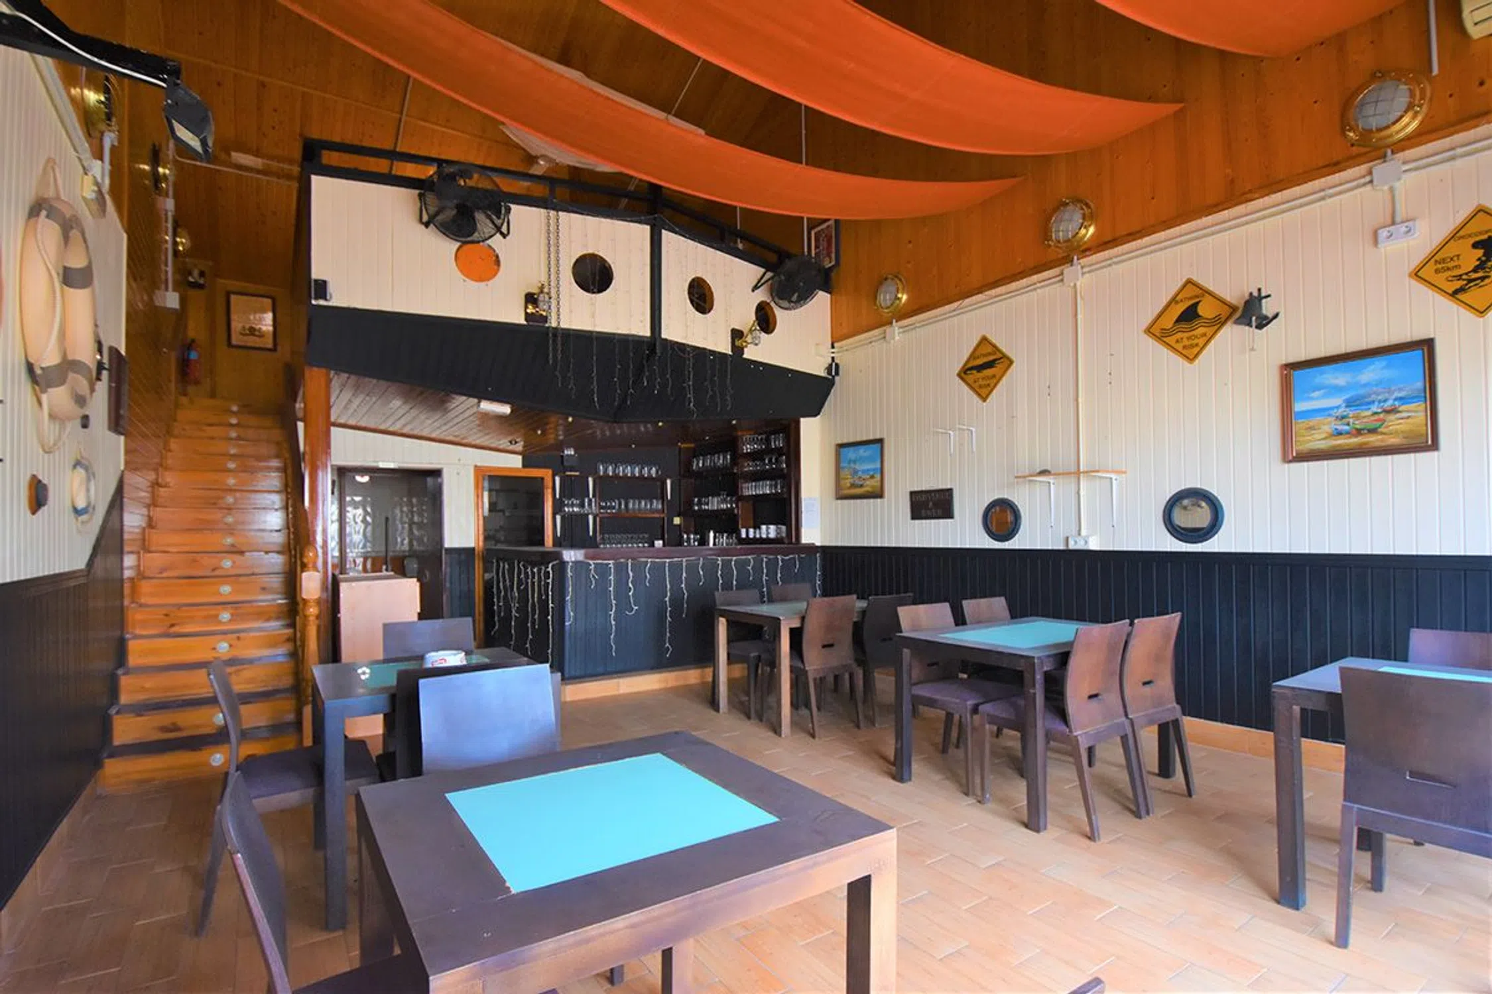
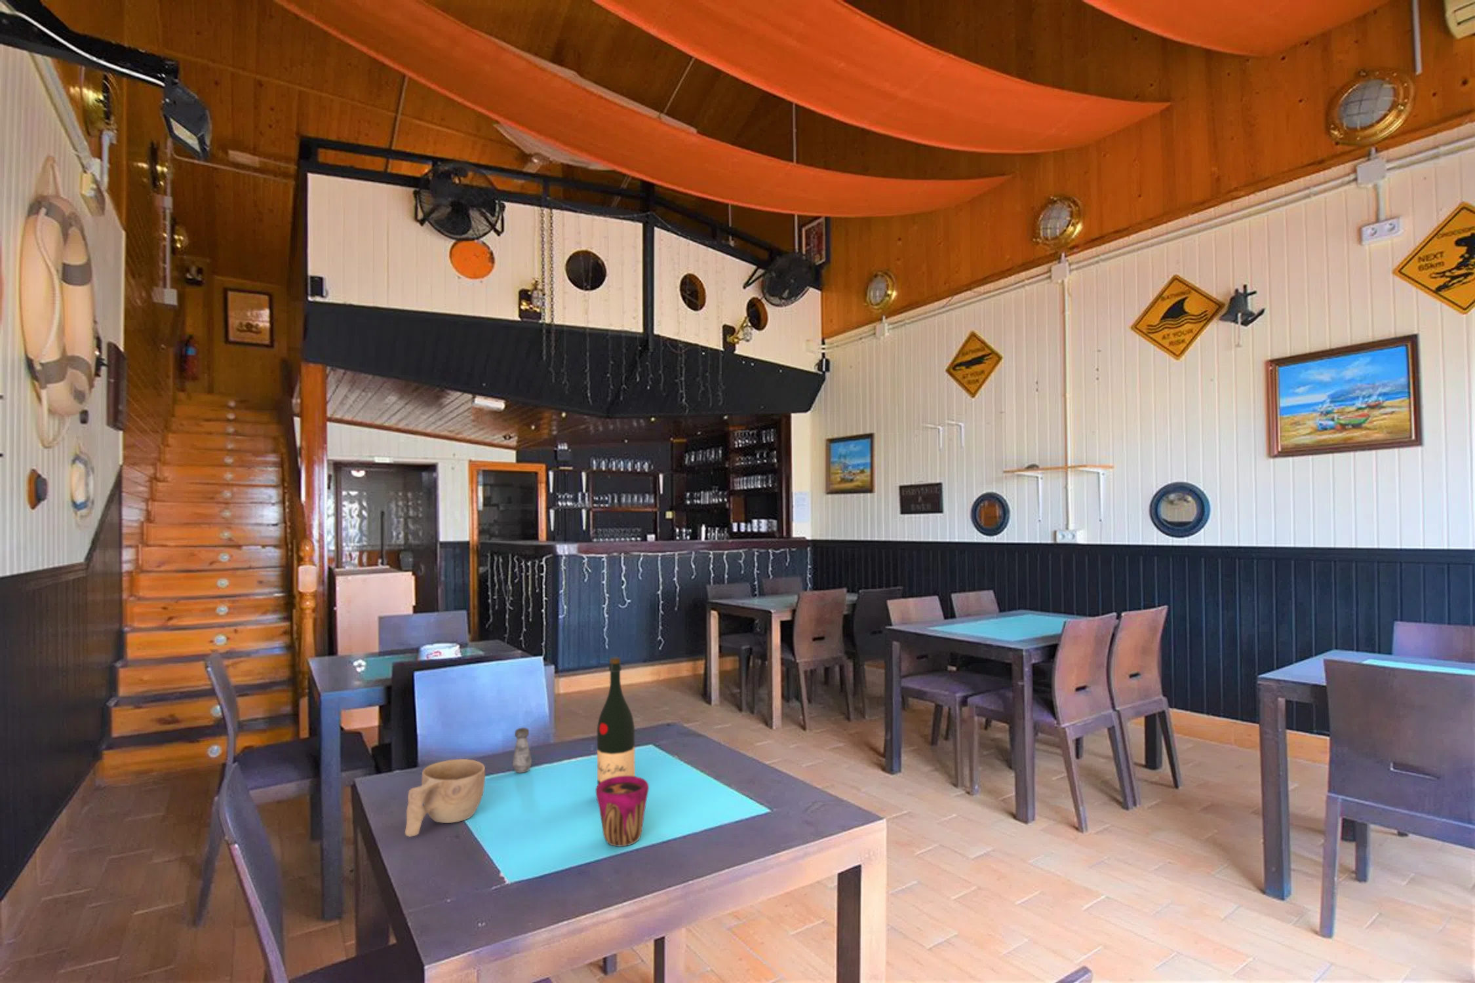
+ cup (442, 796)
+ salt shaker (521, 749)
+ wine bottle (616, 726)
+ cup (620, 814)
